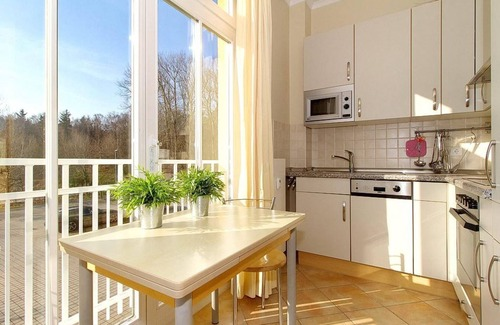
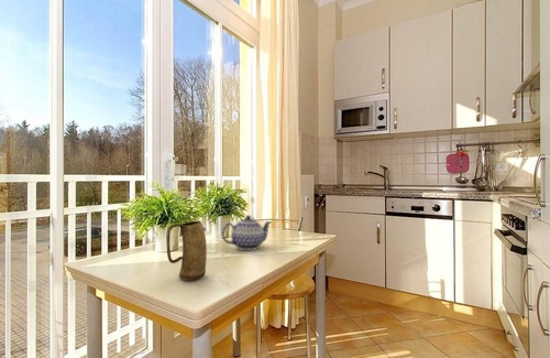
+ mug (186, 250)
+ teapot (248, 231)
